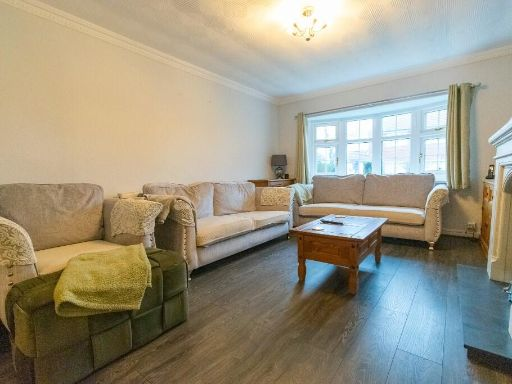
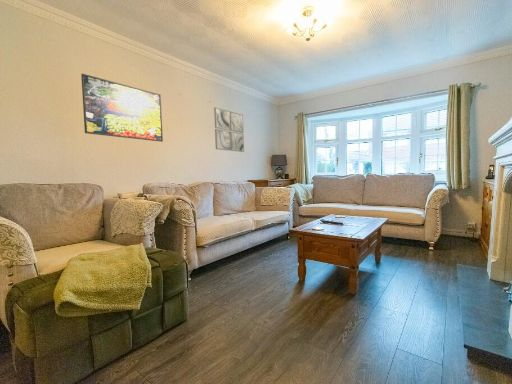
+ wall art (230, 130)
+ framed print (126, 111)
